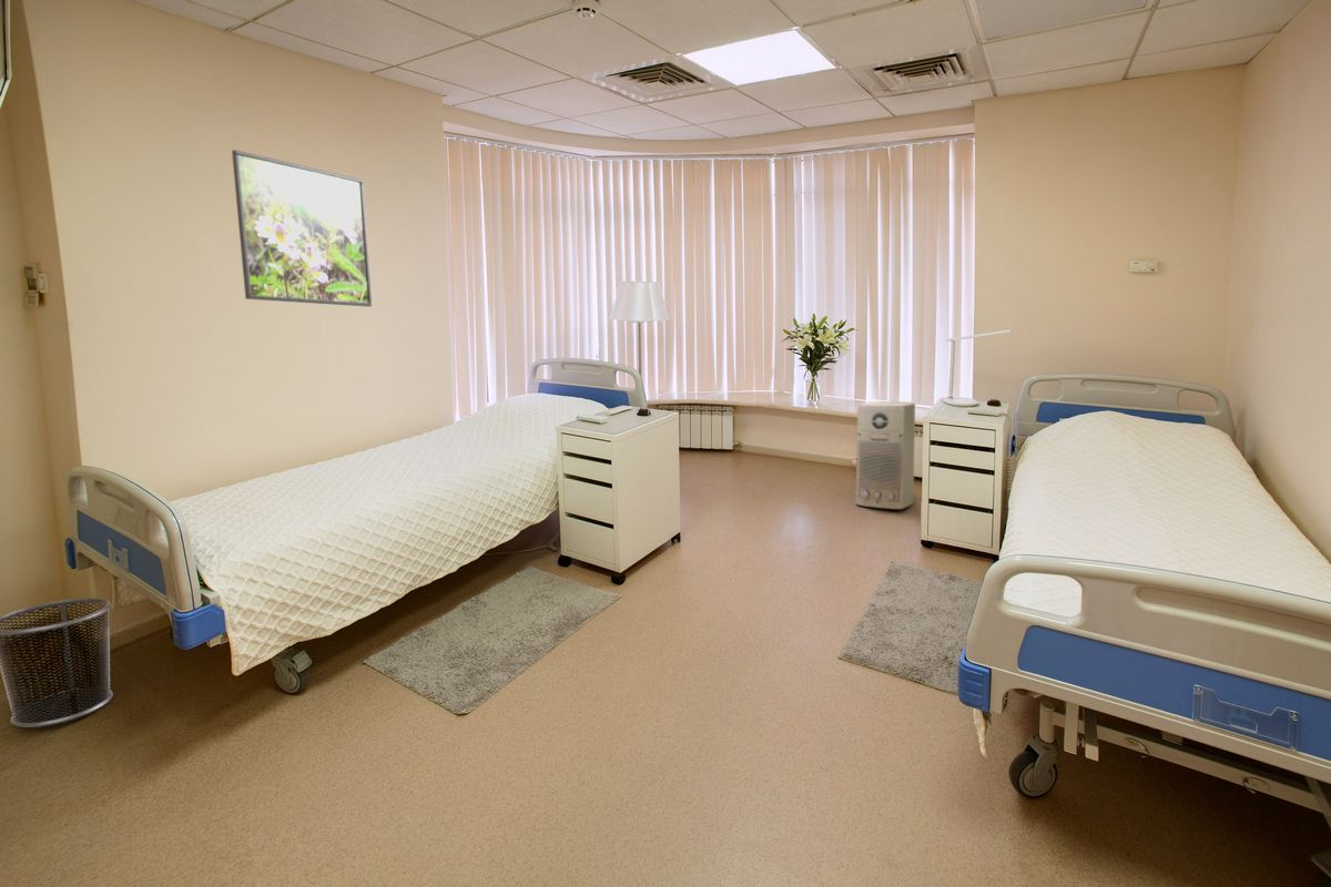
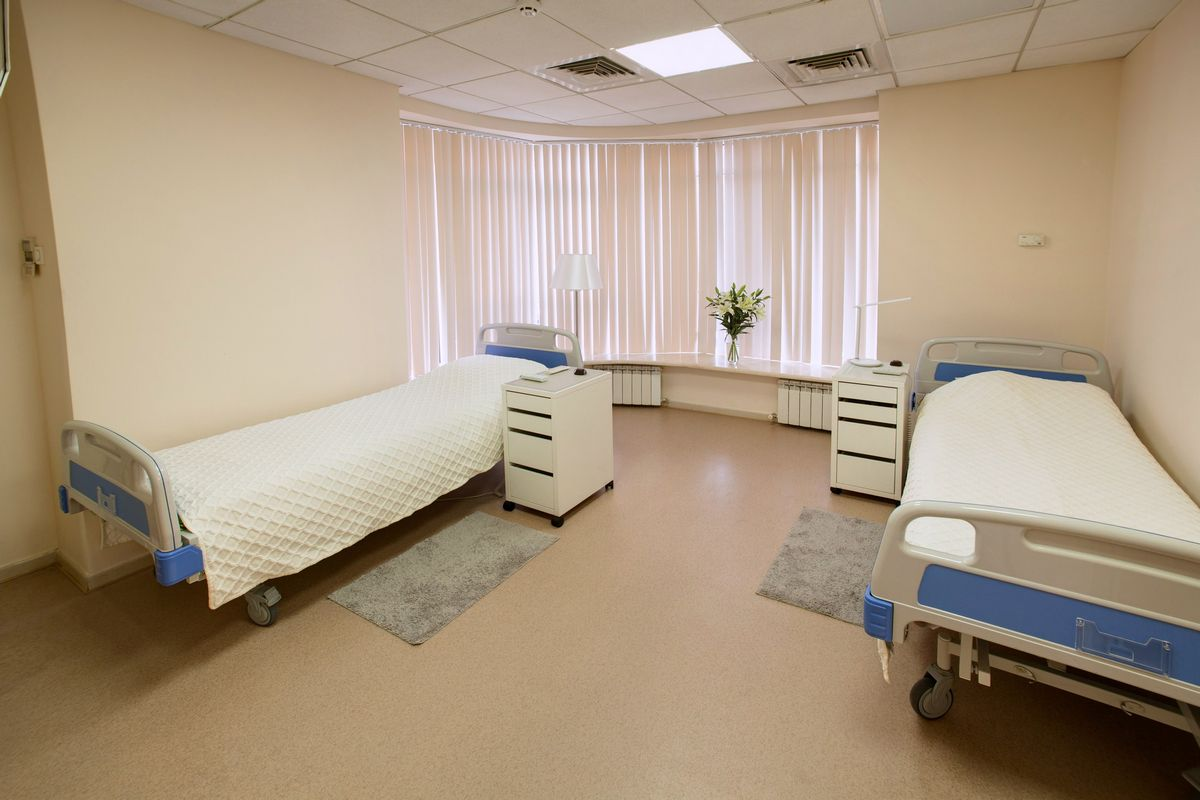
- waste bin (58, 661)
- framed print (307, 235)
- air purifier (887, 452)
